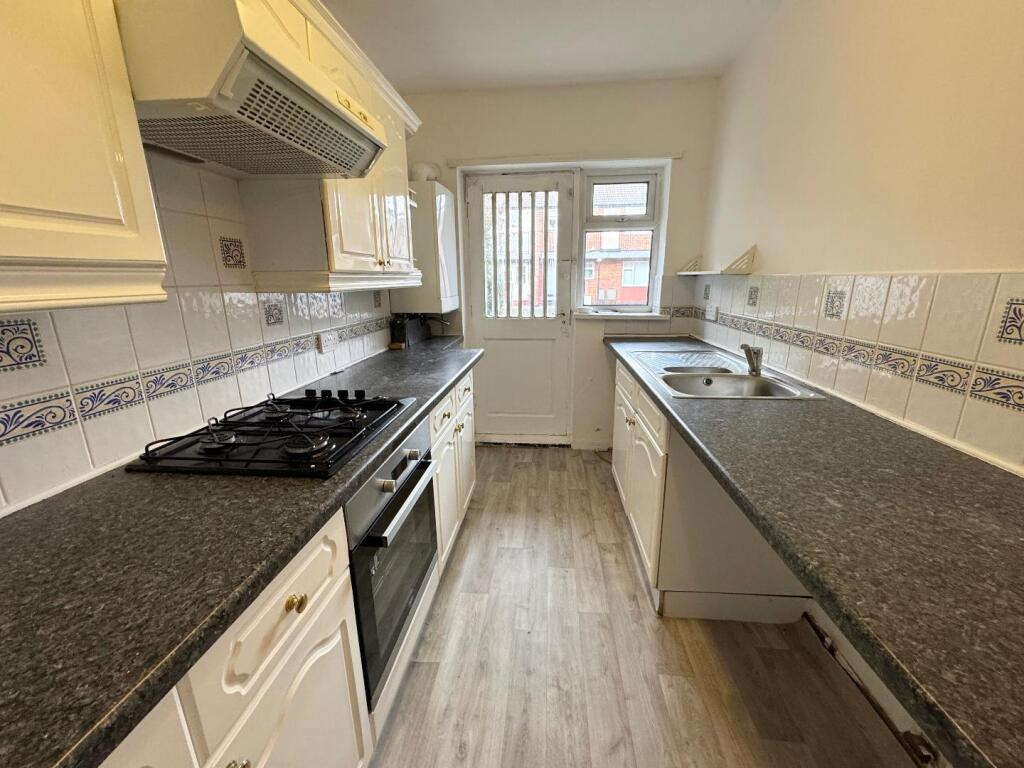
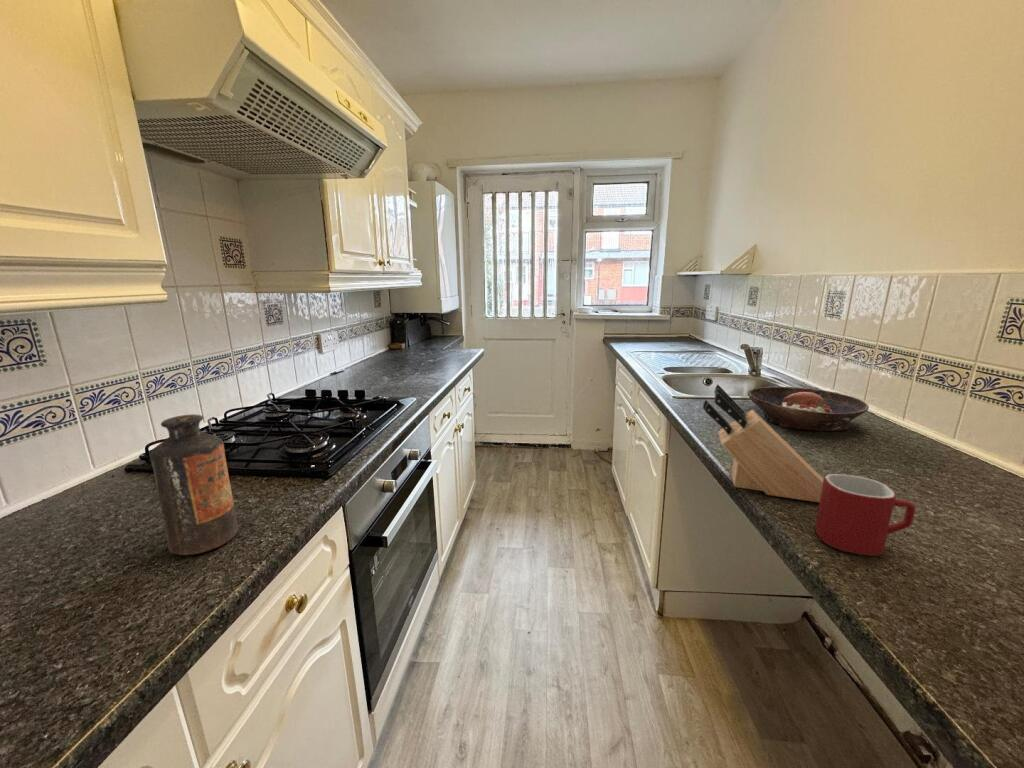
+ bottle (193, 480)
+ mug (865, 514)
+ knife block (768, 440)
+ bowl (802, 406)
